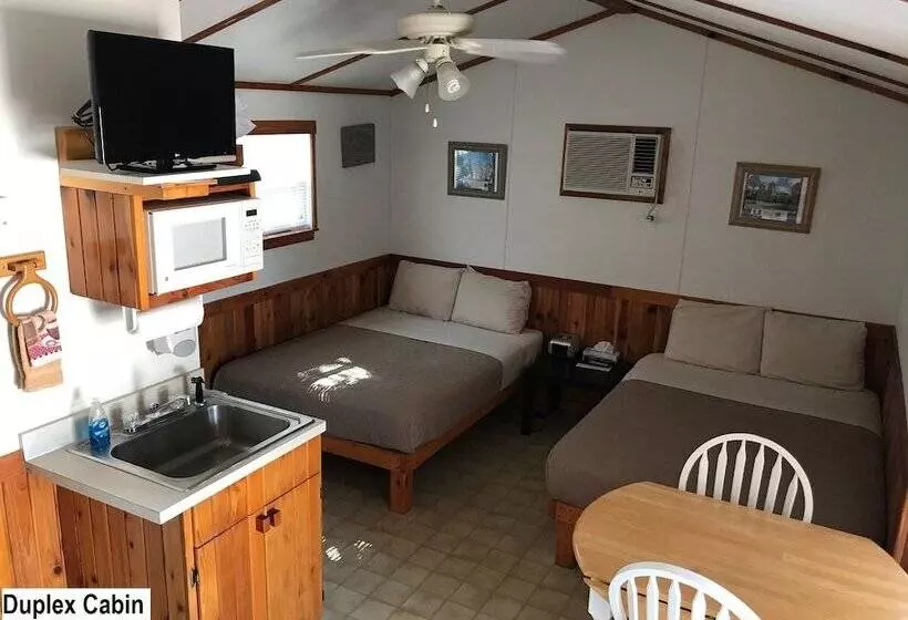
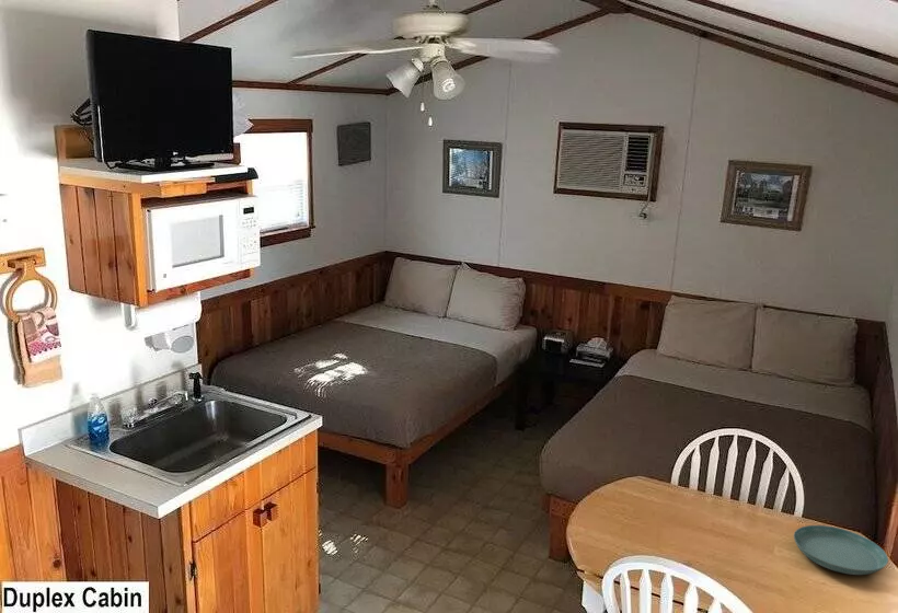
+ saucer (839, 551)
